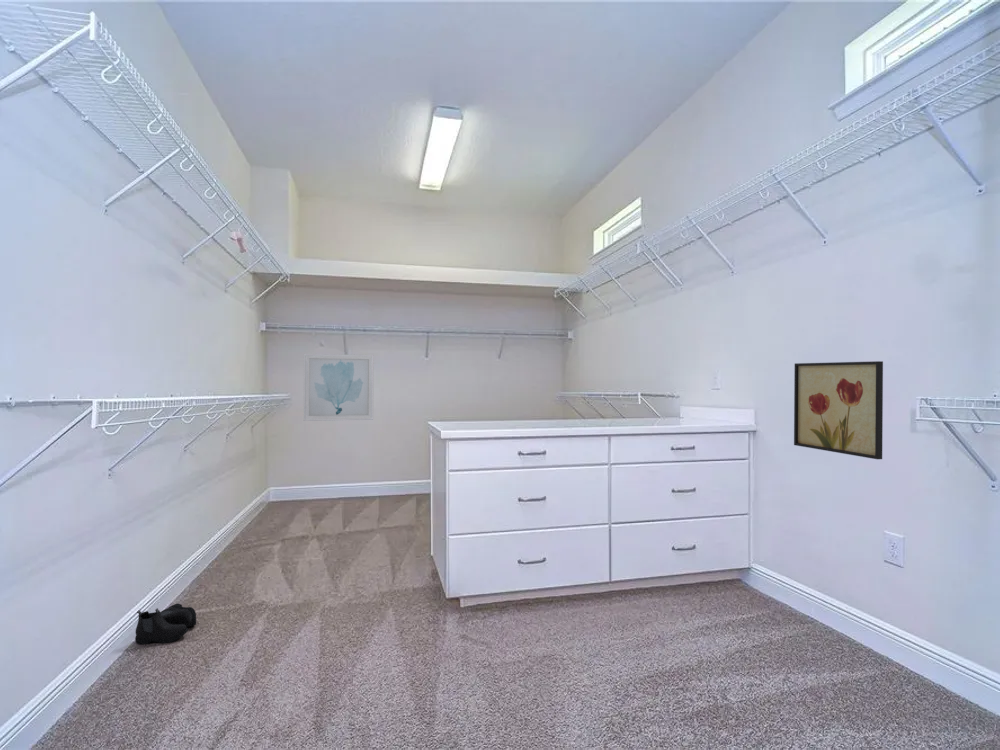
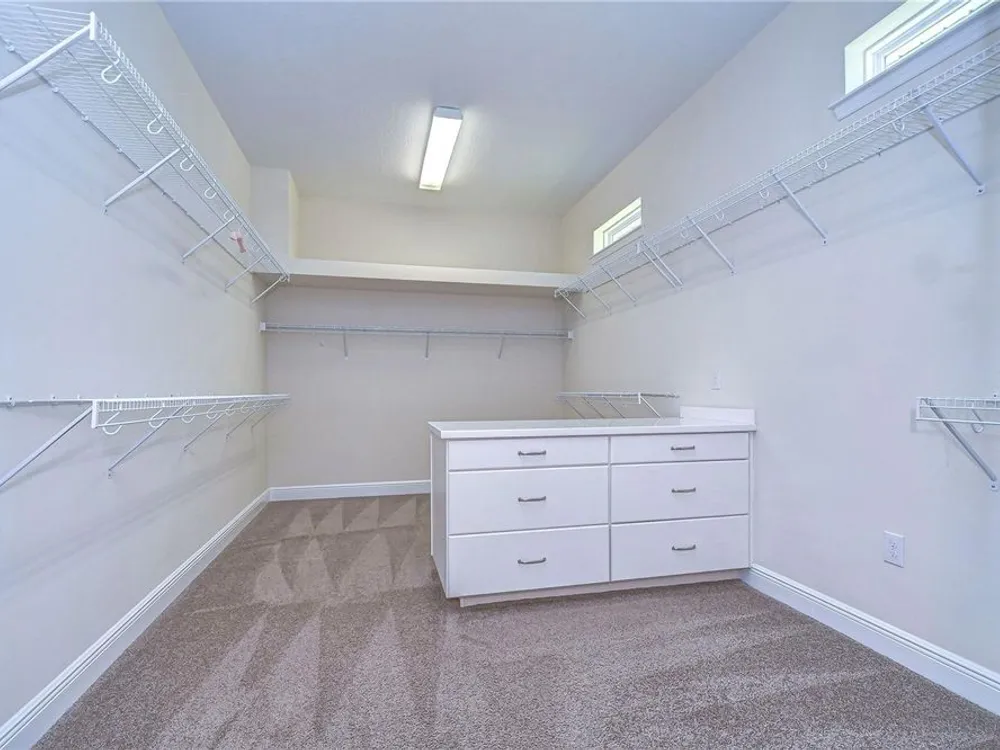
- boots (169, 614)
- wall art (836, 407)
- wall art (339, 387)
